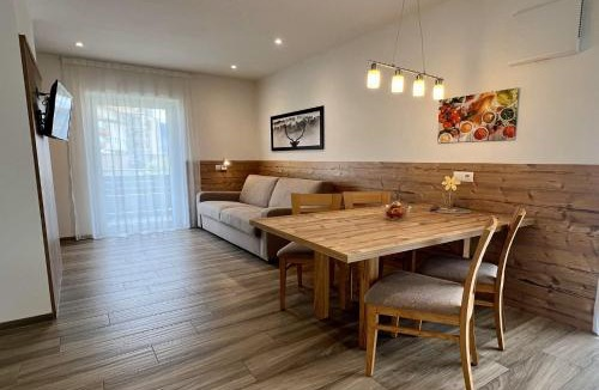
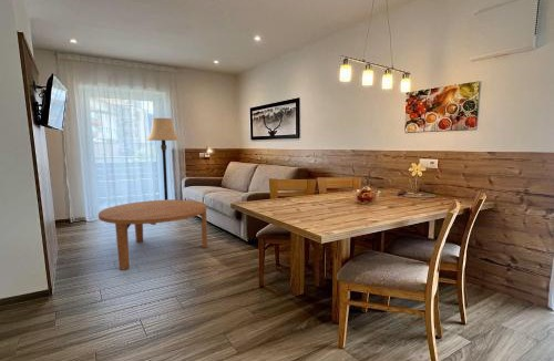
+ lamp (164, 168)
+ coffee table (155, 224)
